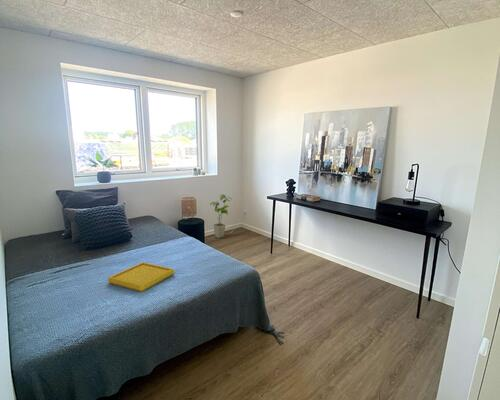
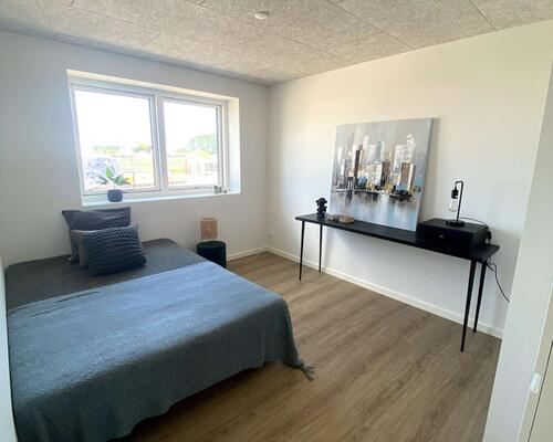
- house plant (221, 217)
- serving tray (142, 275)
